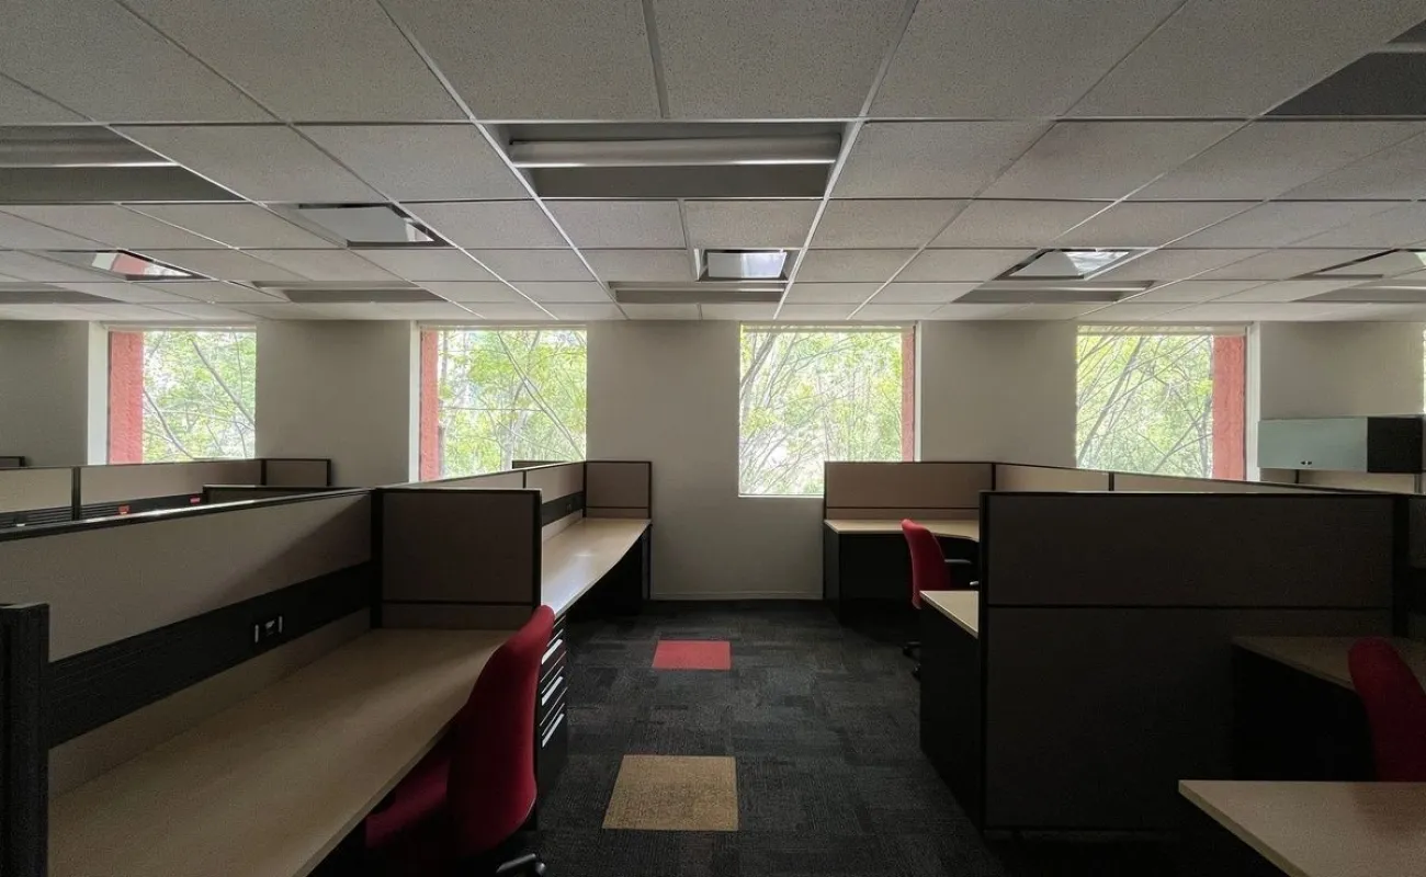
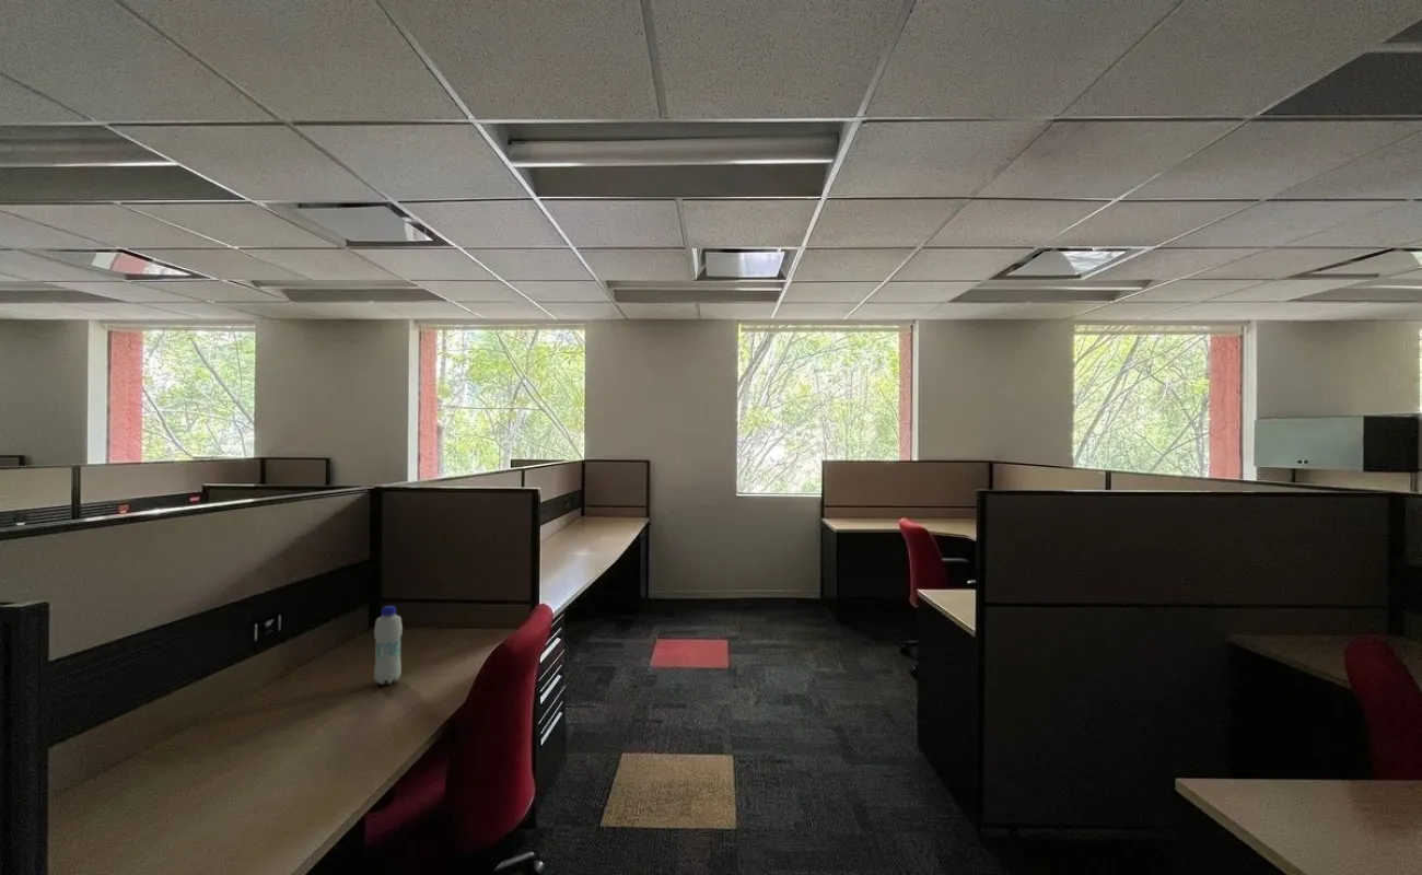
+ bottle (387, 643)
